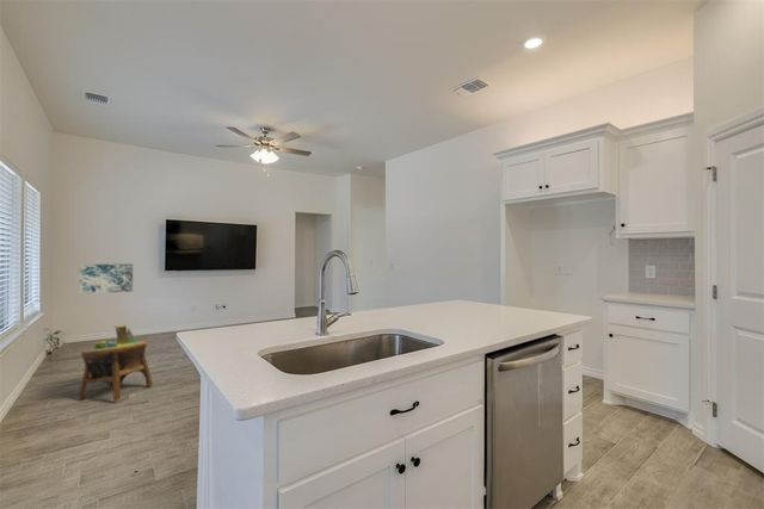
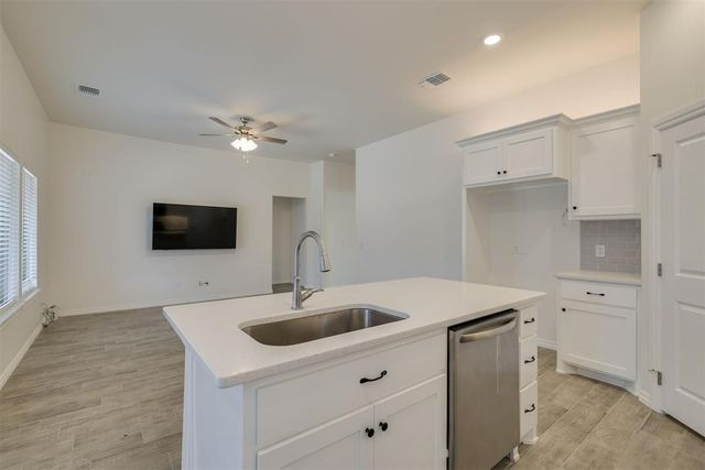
- side table (117, 359)
- wall art (106, 278)
